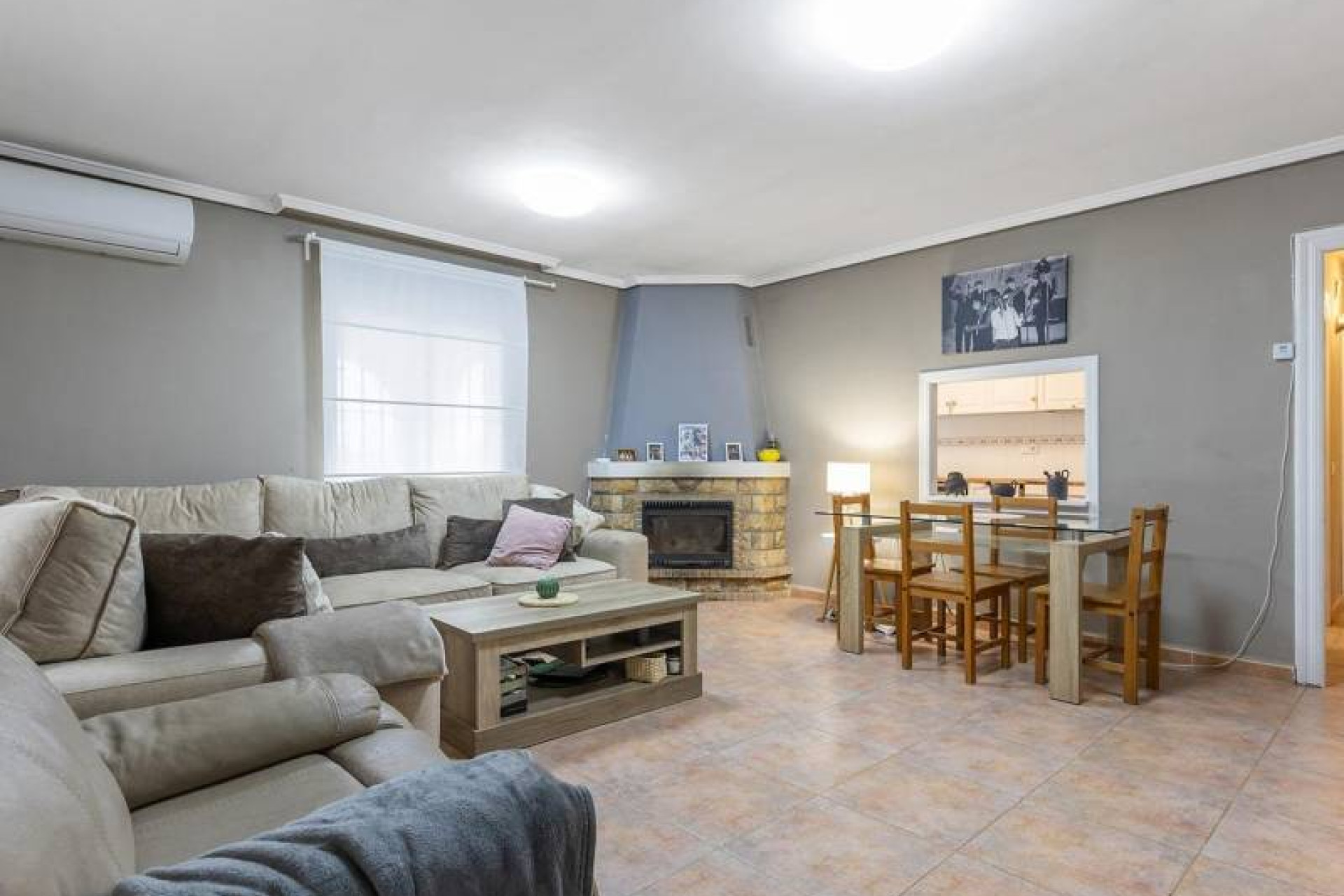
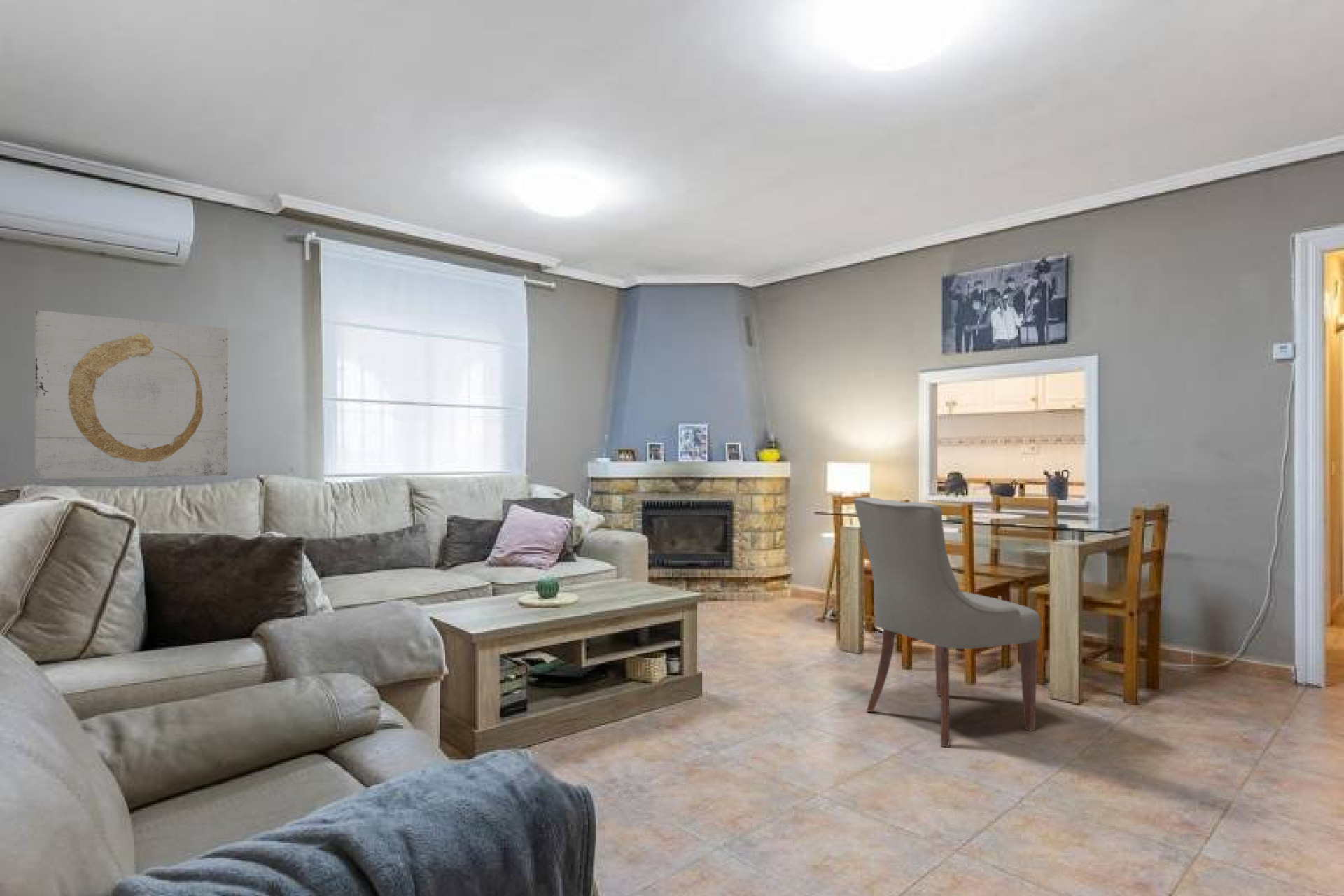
+ chair (940, 609)
+ wall art (137, 398)
